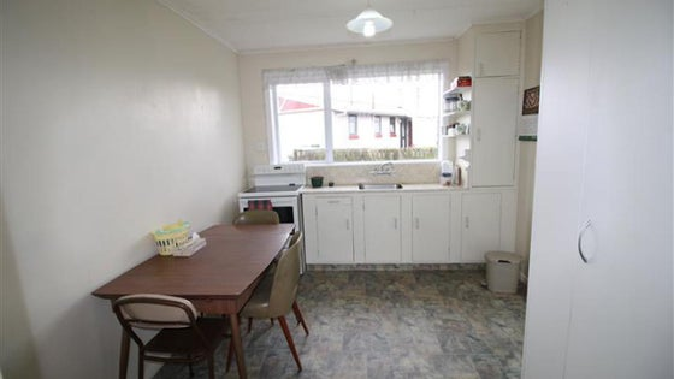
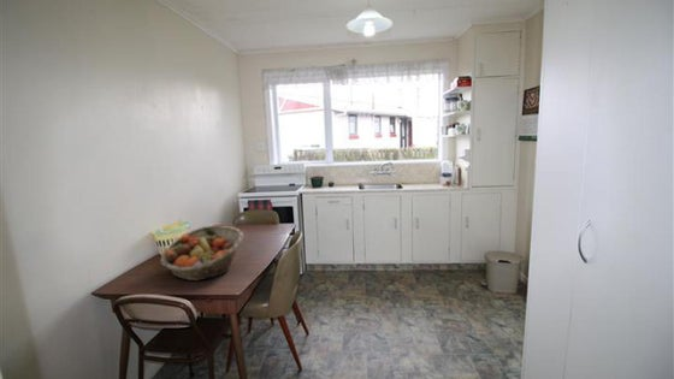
+ fruit basket (203, 251)
